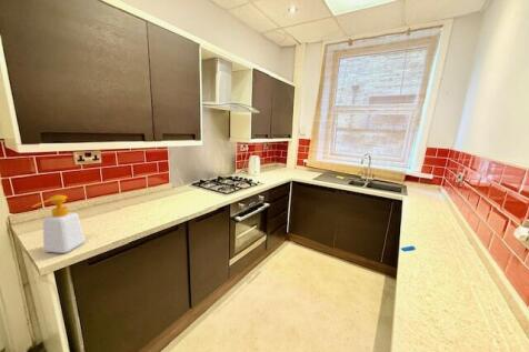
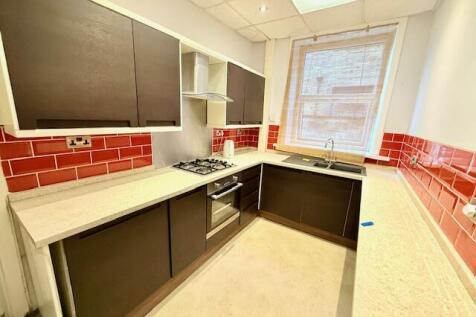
- soap bottle (56, 224)
